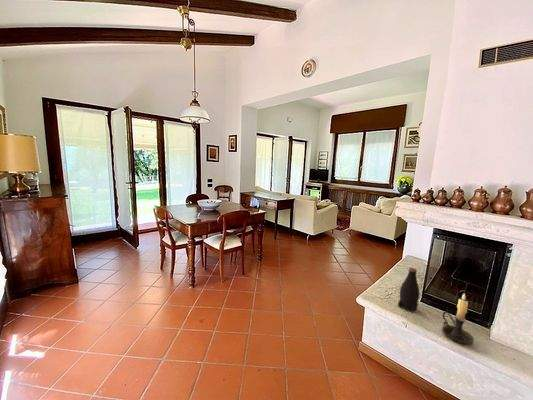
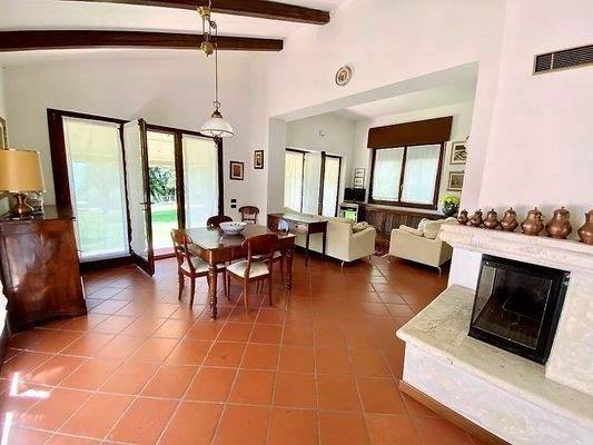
- bottle (410, 288)
- candle holder (457, 312)
